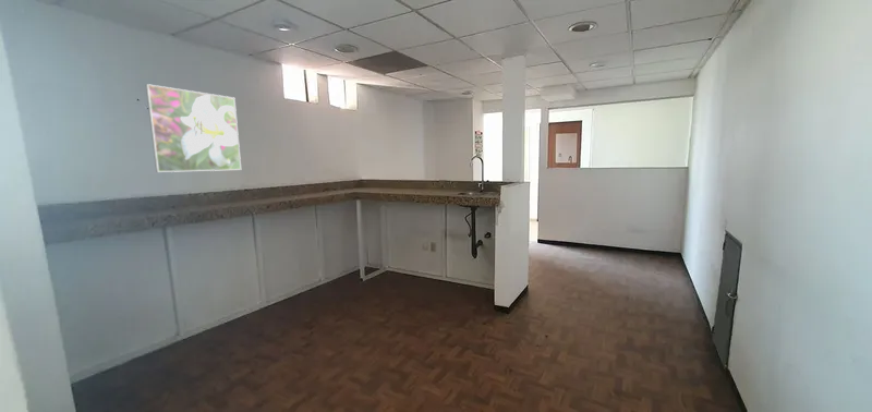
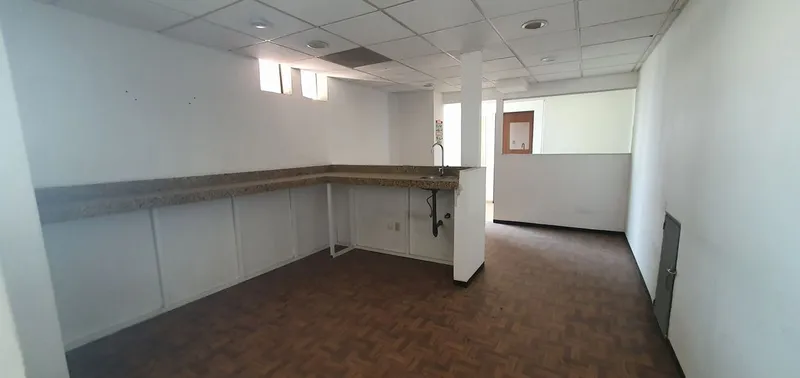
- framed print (198, 132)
